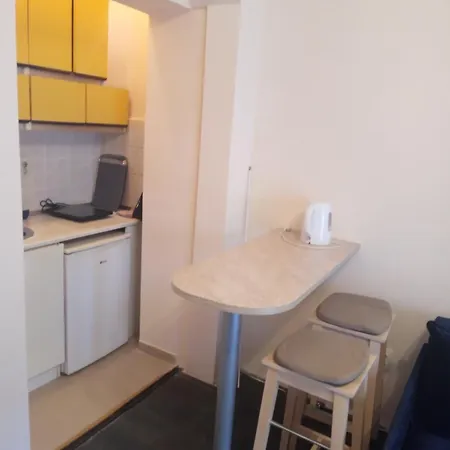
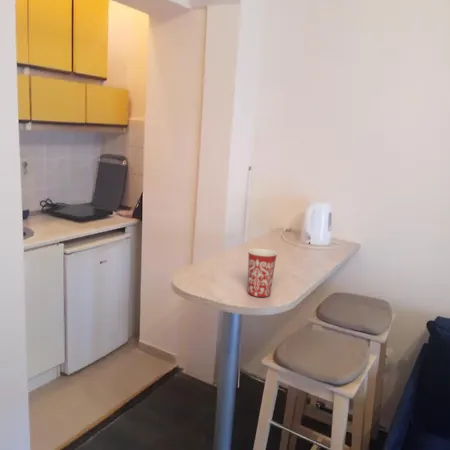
+ mug (262, 271)
